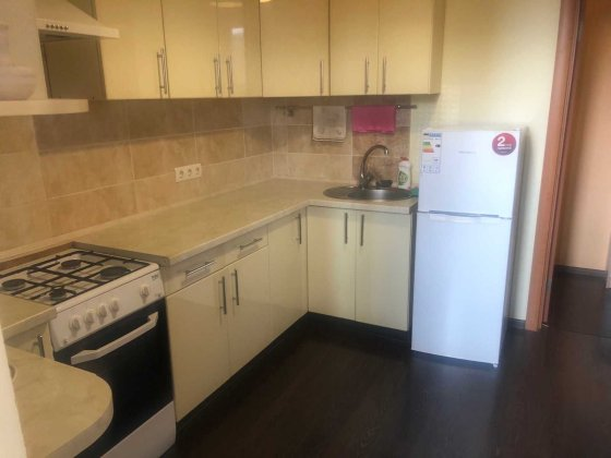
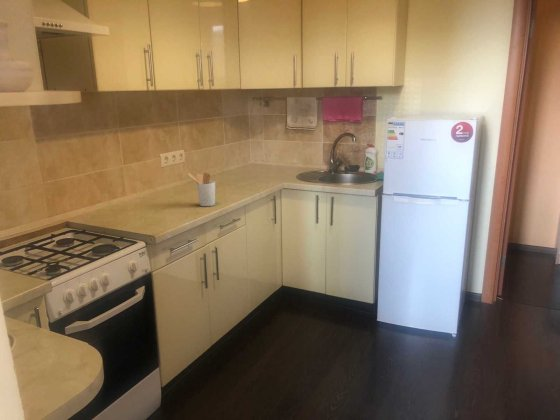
+ utensil holder (201, 188)
